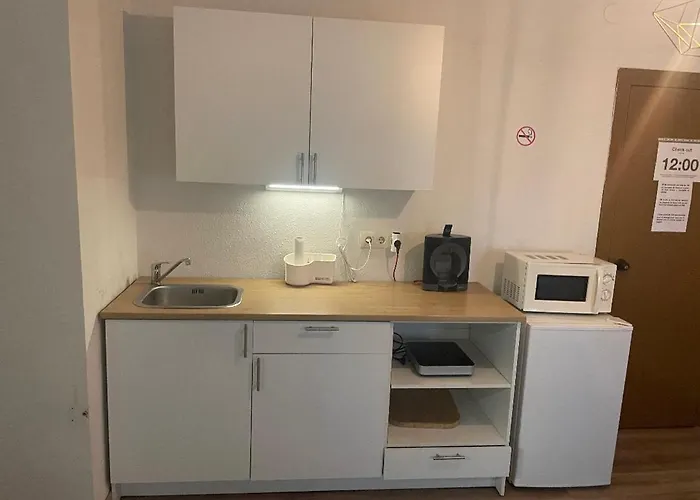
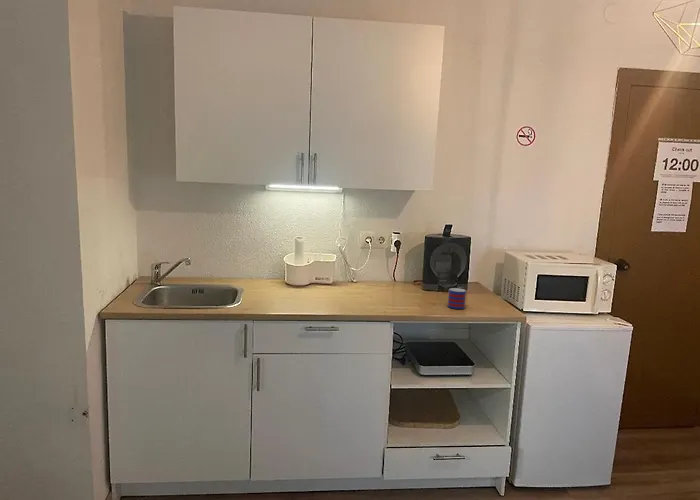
+ mug (456, 297)
